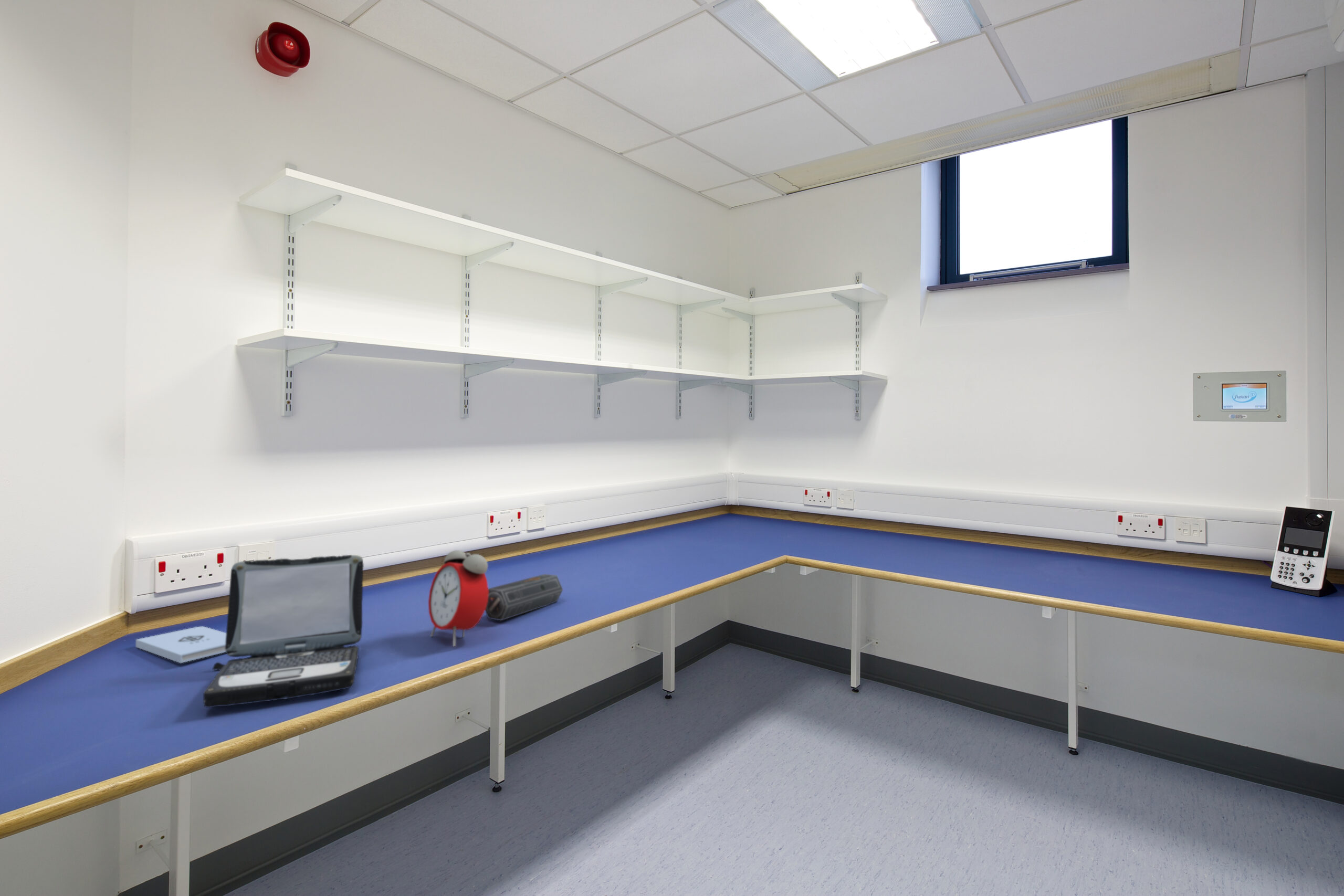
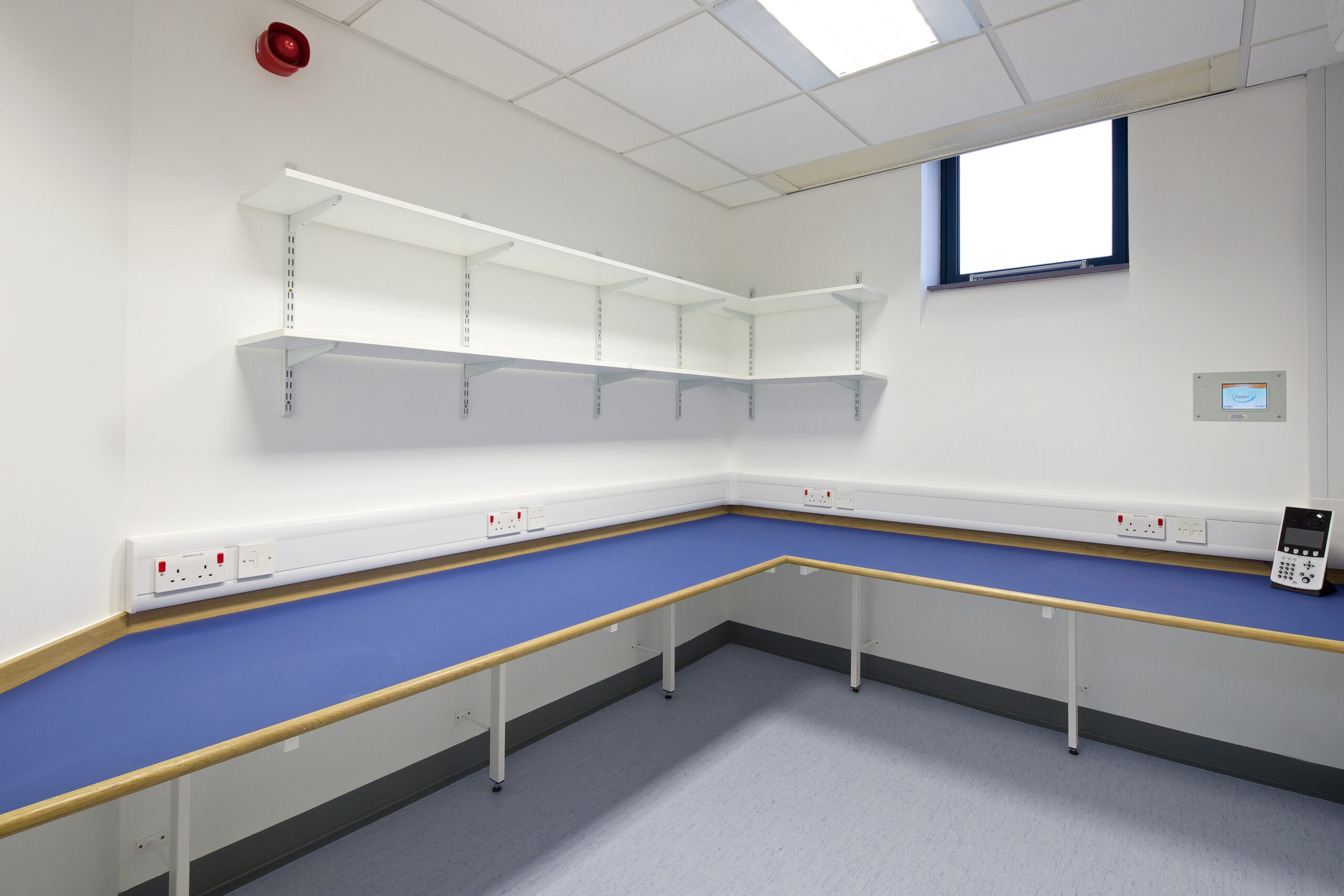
- alarm clock (459, 595)
- notepad (192, 643)
- laptop (289, 621)
- speaker (524, 596)
